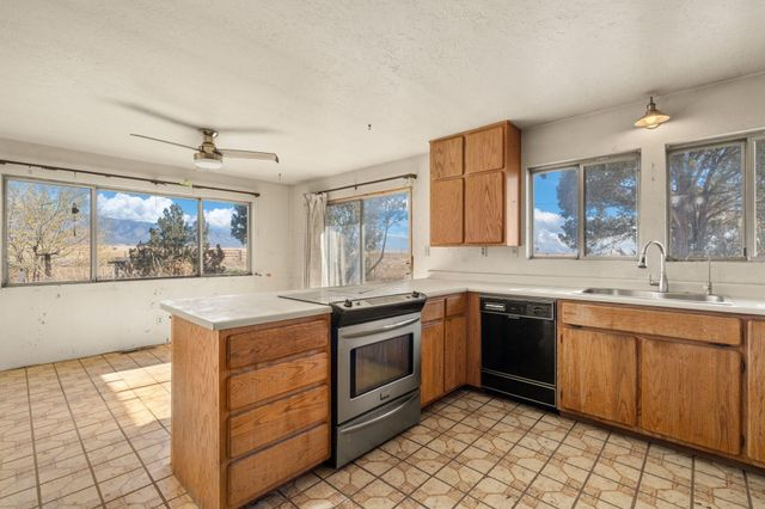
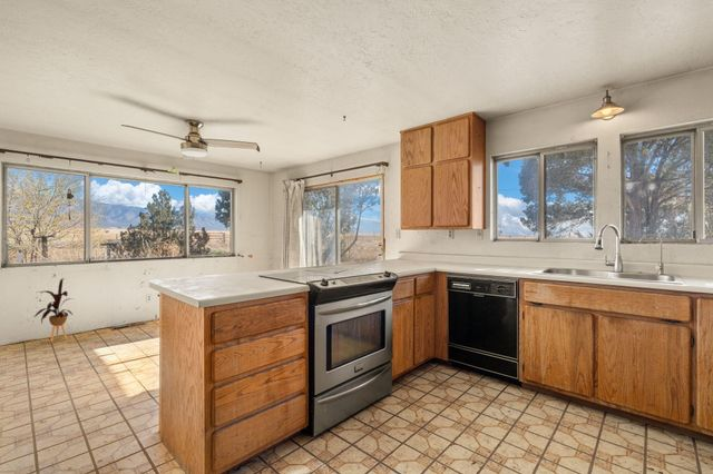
+ house plant (53, 309)
